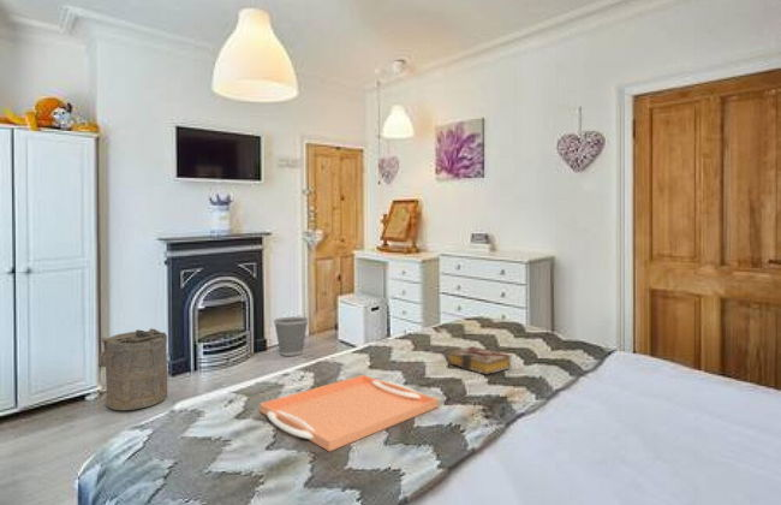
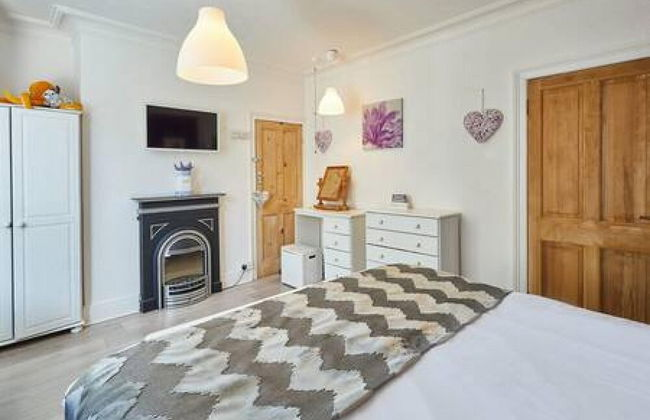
- serving tray (350, 404)
- book (478, 358)
- wastebasket (291, 335)
- laundry hamper (133, 366)
